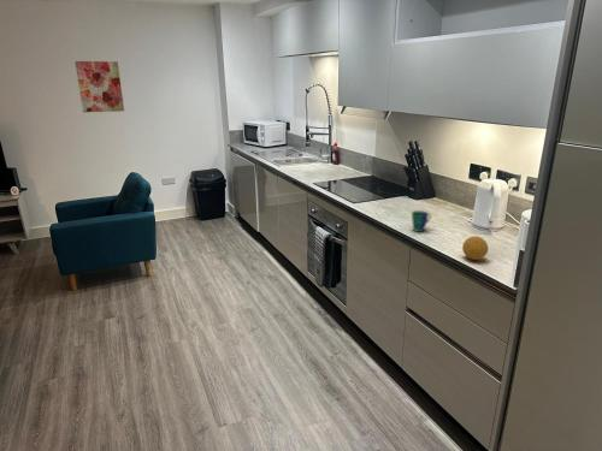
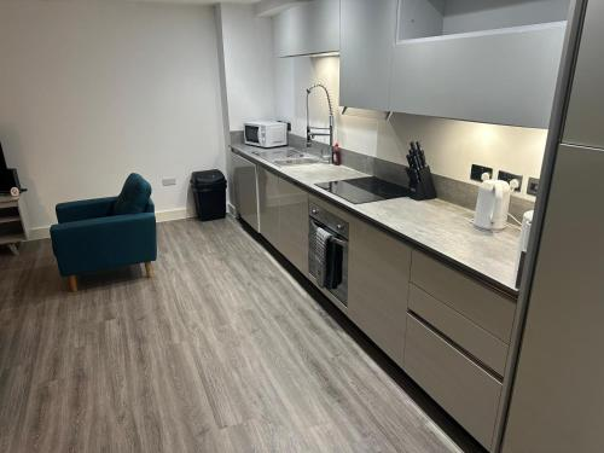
- cup (421, 221)
- wall art (100, 87)
- fruit (474, 248)
